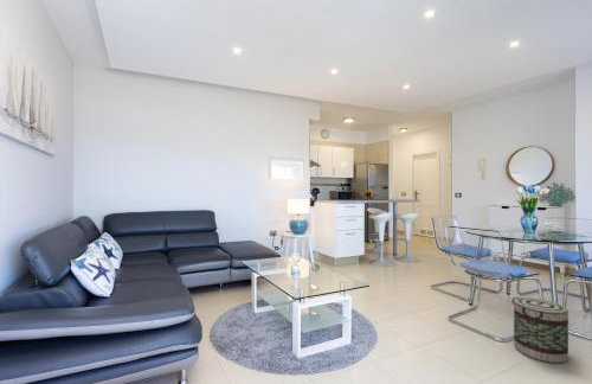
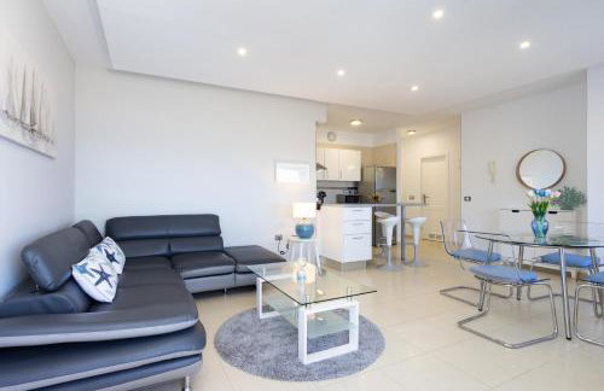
- basket (538, 326)
